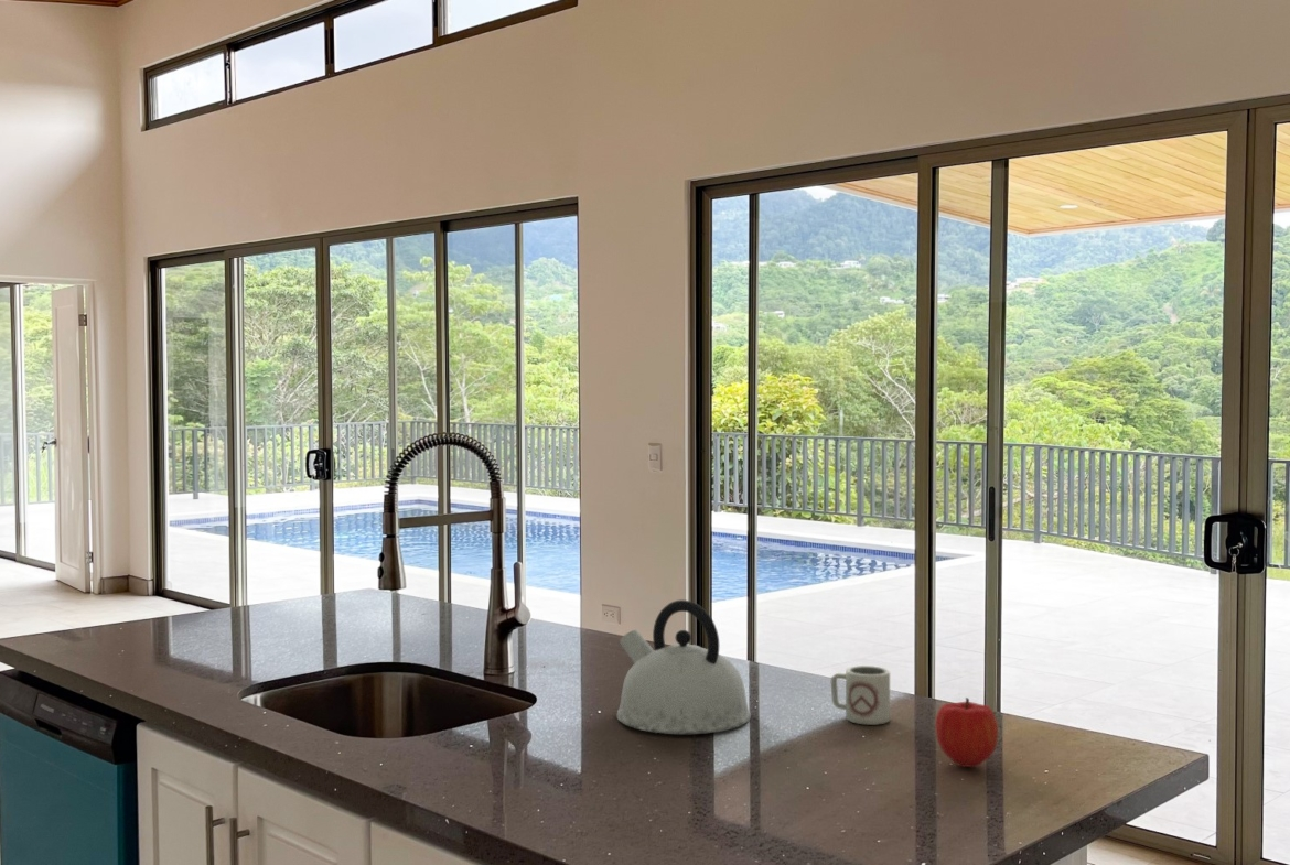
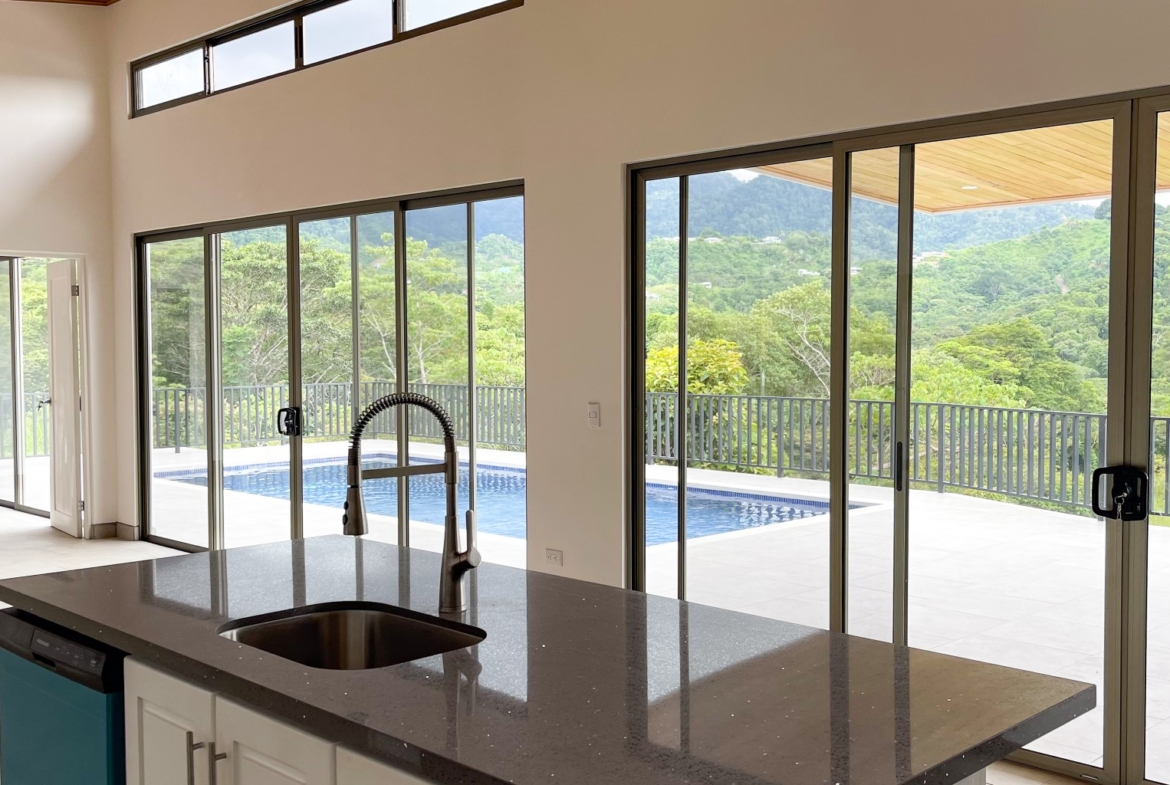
- fruit (966, 731)
- cup (860, 693)
- kettle (678, 657)
